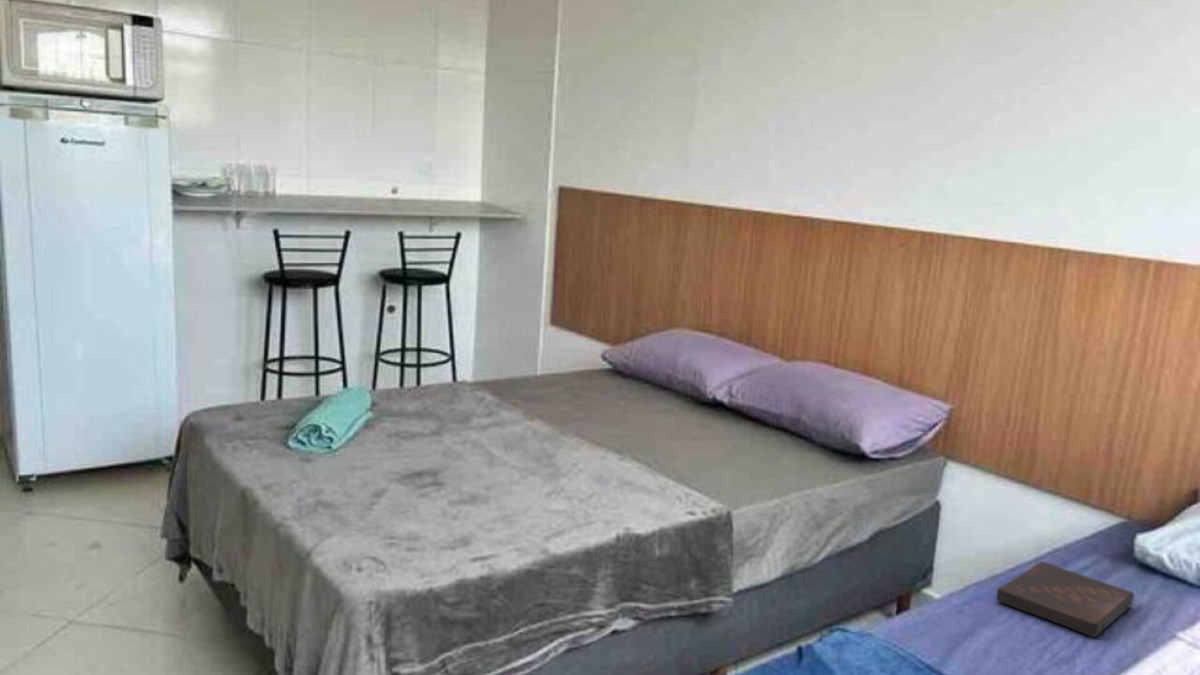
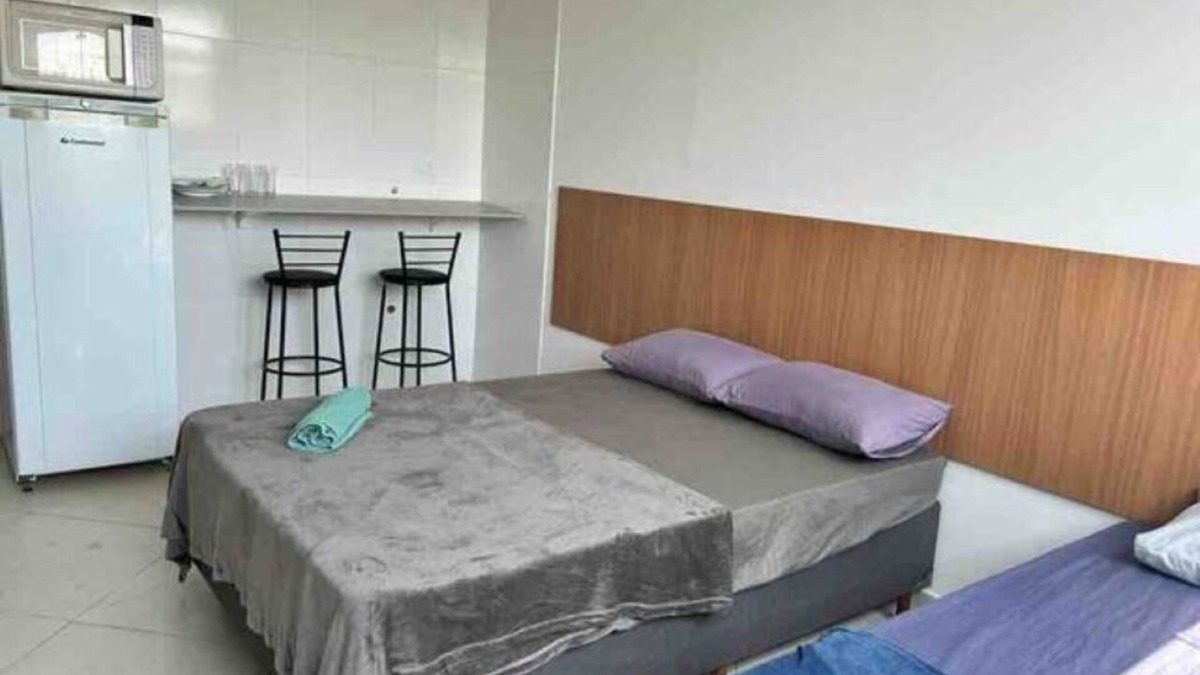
- book (1066, 596)
